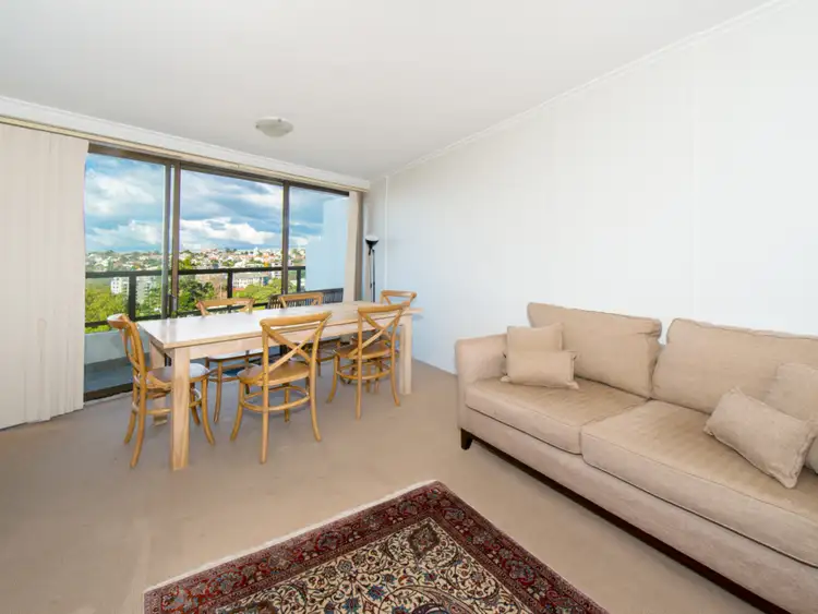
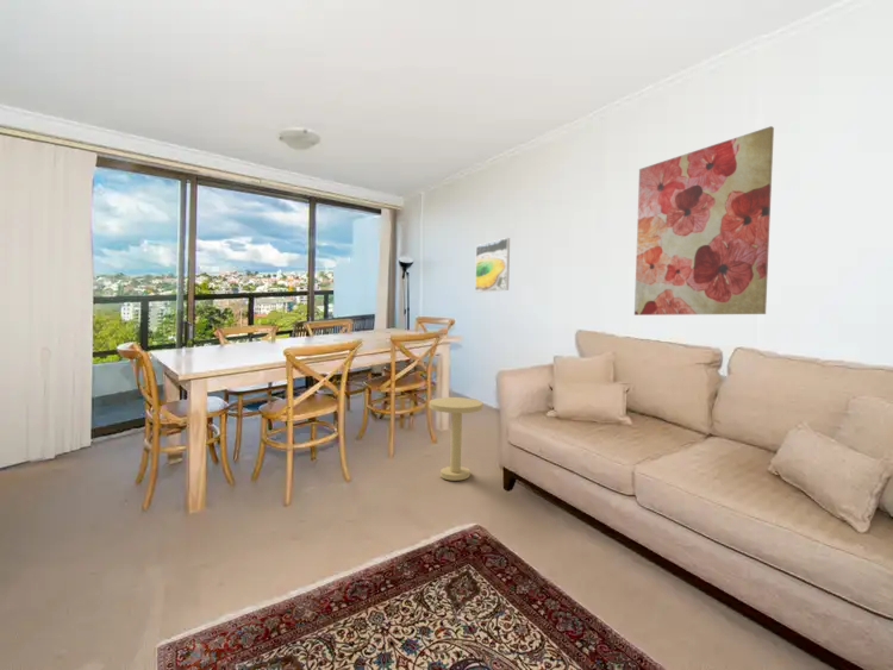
+ side table (455, 438)
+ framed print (491, 267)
+ wall art (694, 232)
